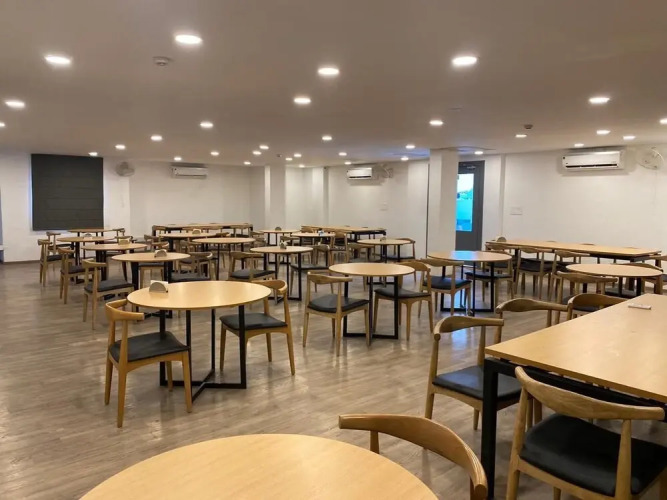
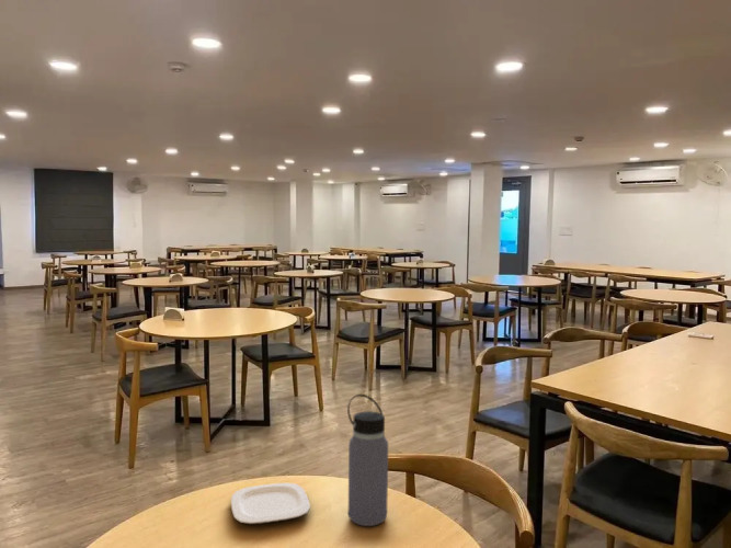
+ plate (270, 503)
+ water bottle (367, 458)
